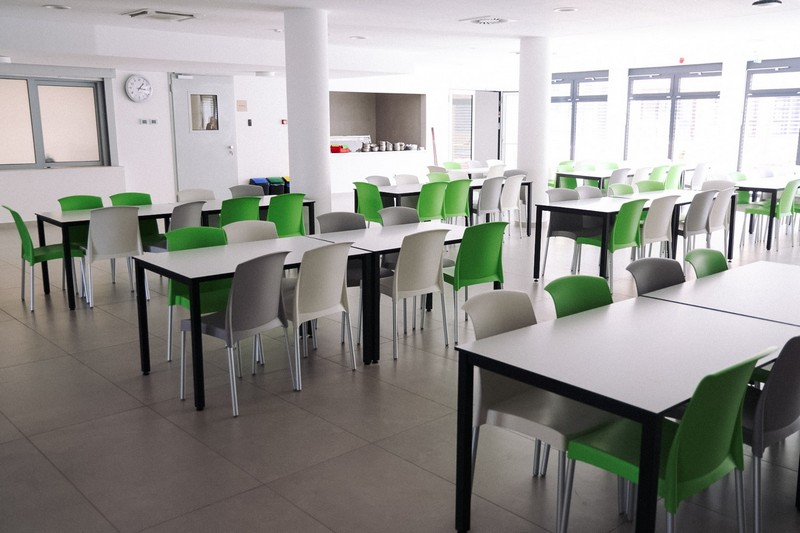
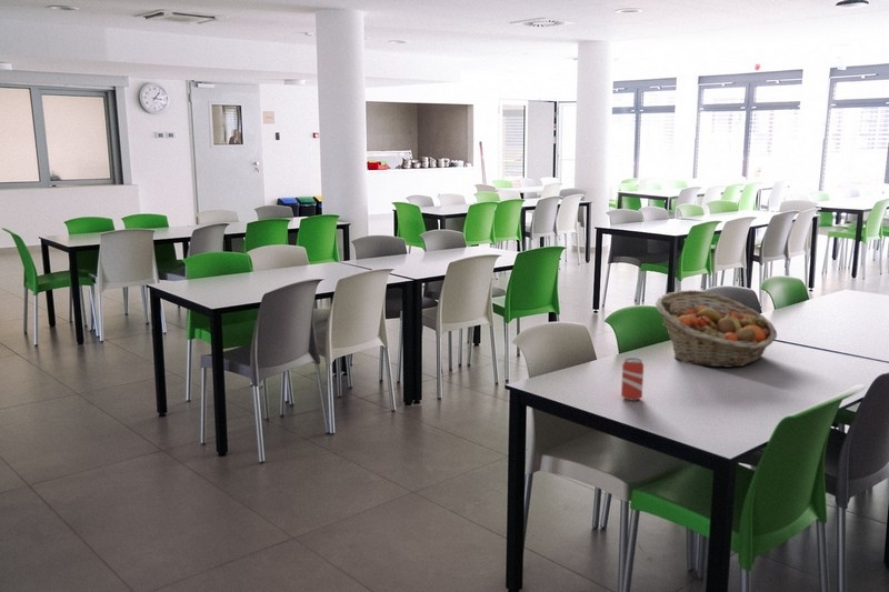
+ fruit basket (715, 327)
+ beverage can (632, 379)
